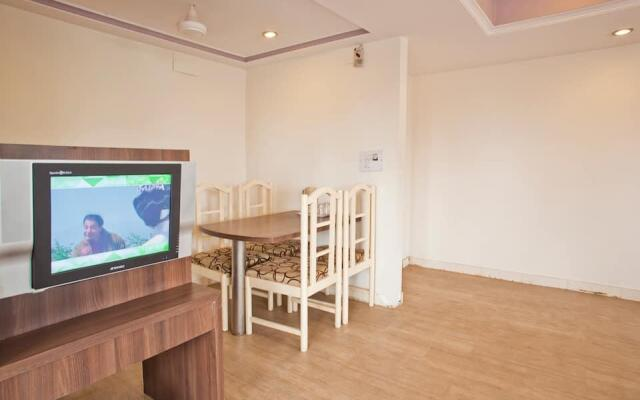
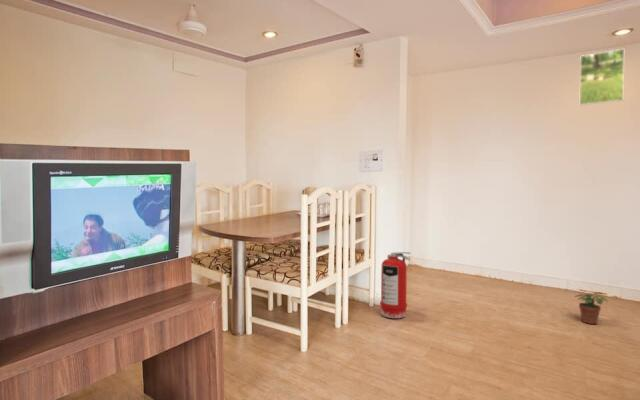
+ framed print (601, 77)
+ fire extinguisher (398, 281)
+ potted plant (590, 308)
